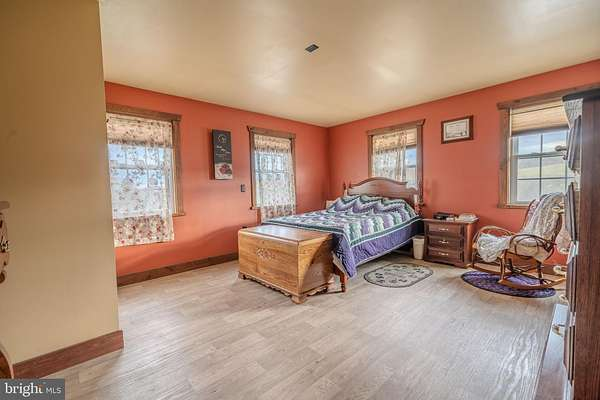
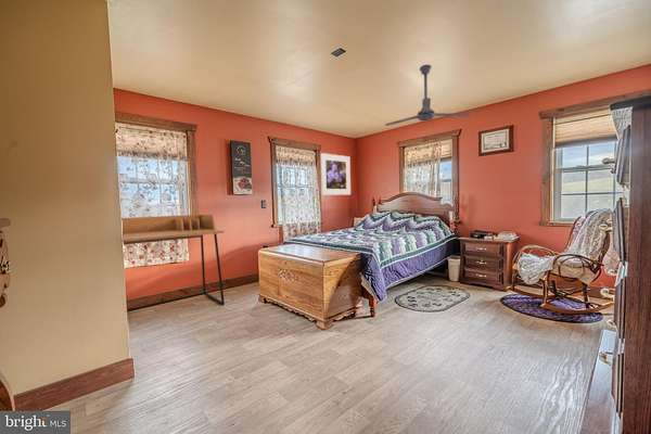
+ desk (156, 241)
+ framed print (335, 175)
+ ceiling fan (425, 88)
